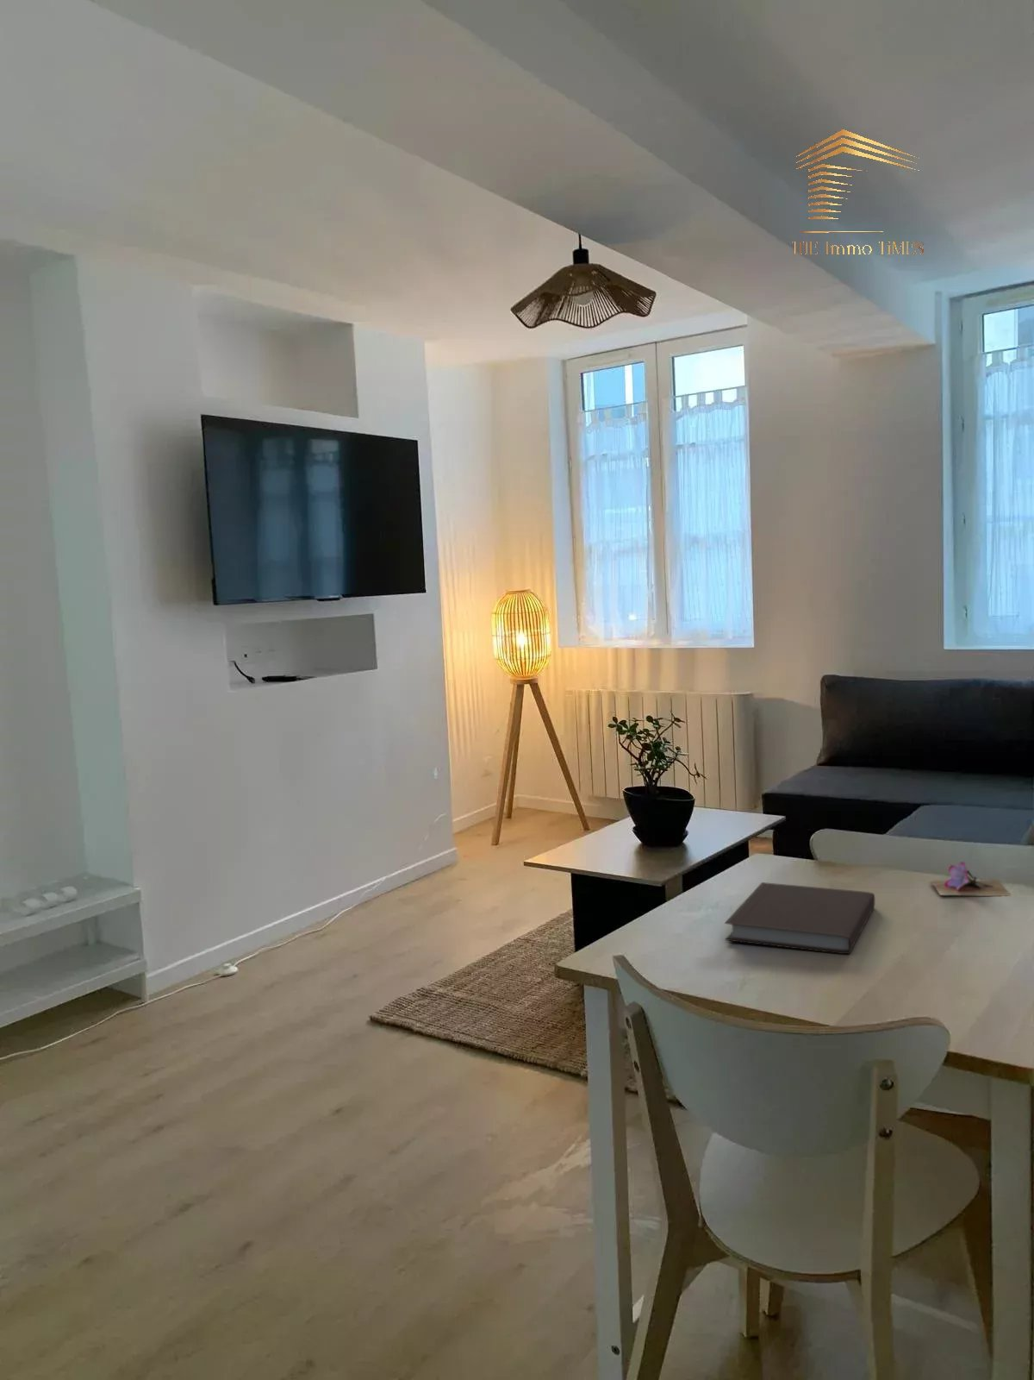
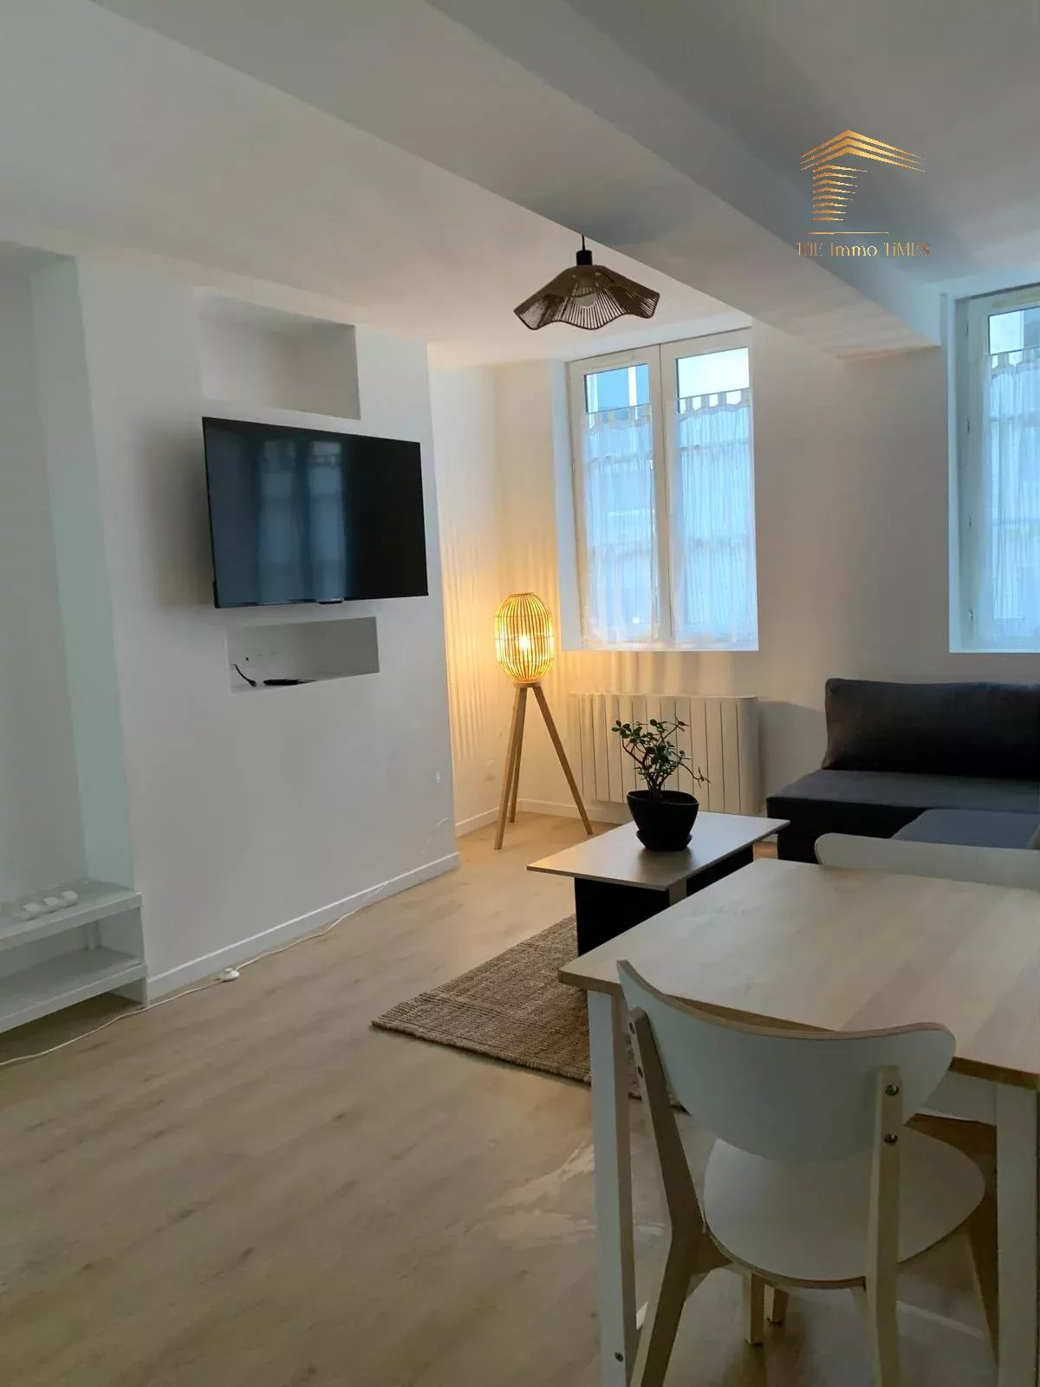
- notebook (803, 915)
- flower (969, 875)
